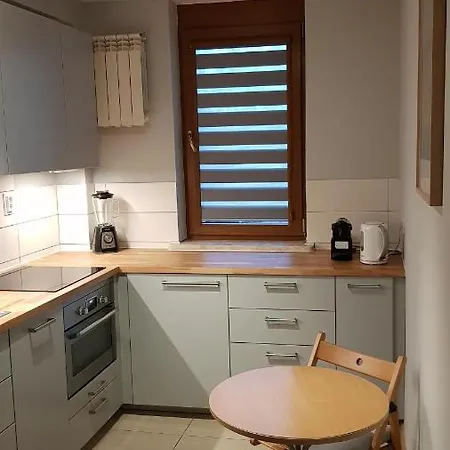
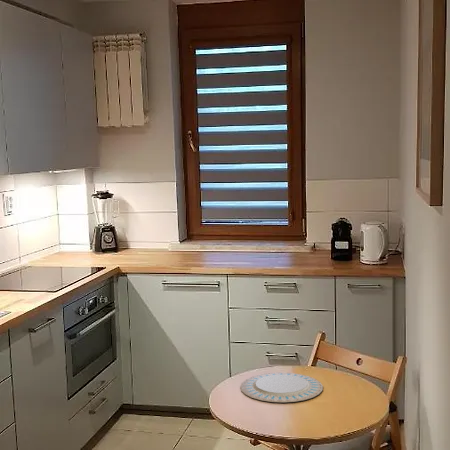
+ chinaware (281, 385)
